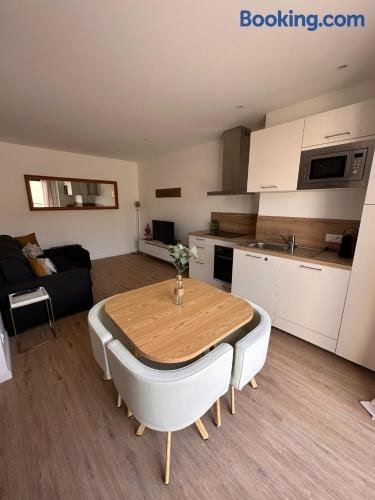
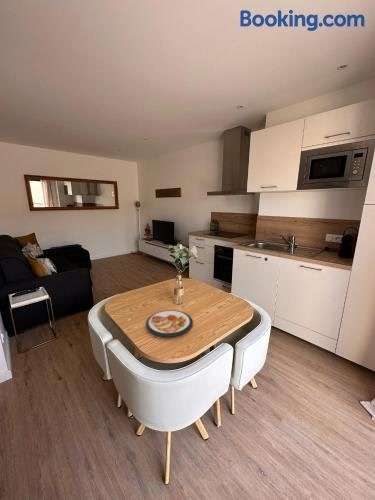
+ dish (169, 320)
